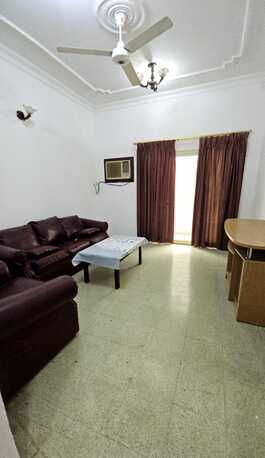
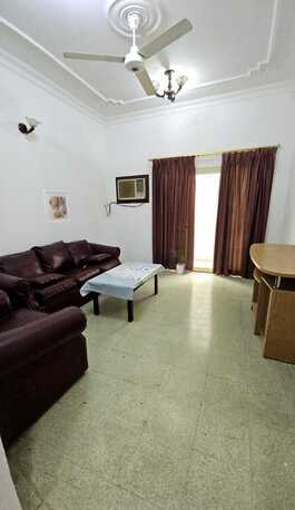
+ house plant (180, 262)
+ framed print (58, 207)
